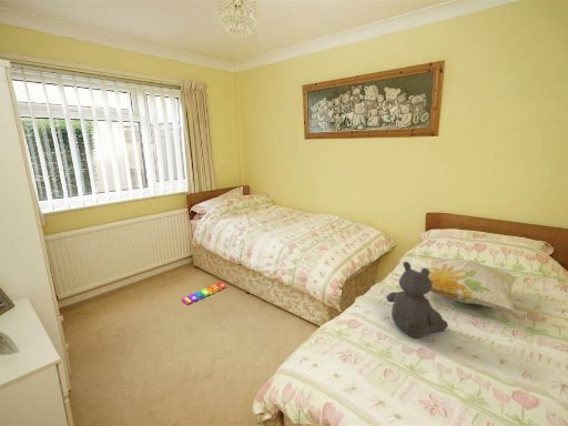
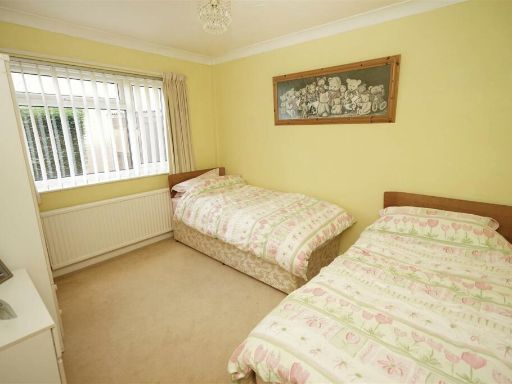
- decorative pillow (465, 280)
- knob puzzle (204, 292)
- teddy bear (419, 296)
